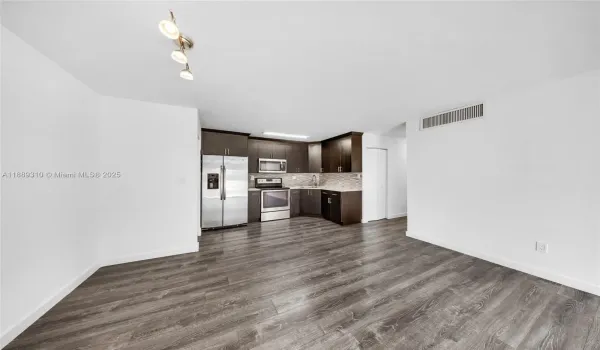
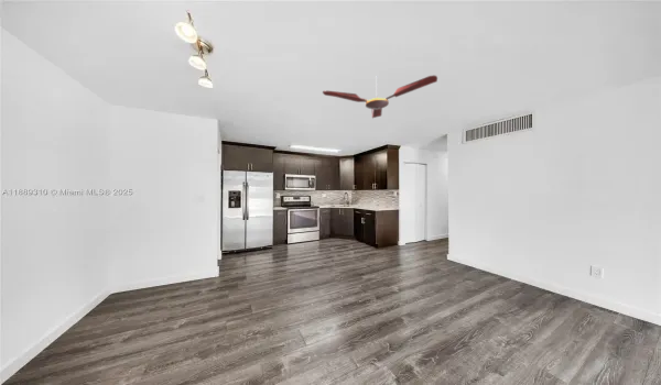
+ ceiling fan (376, 97)
